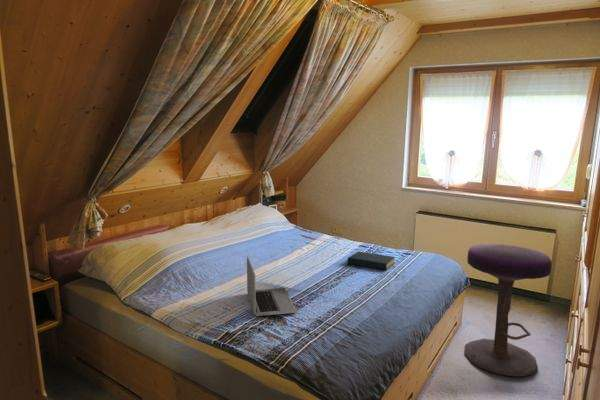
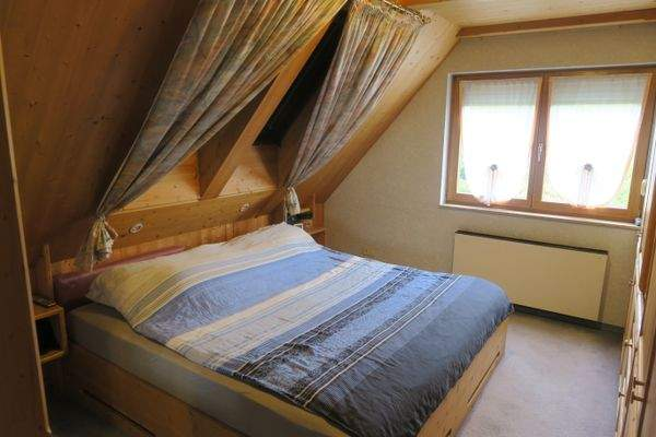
- stool (503, 303)
- hardback book (371, 260)
- laptop (270, 289)
